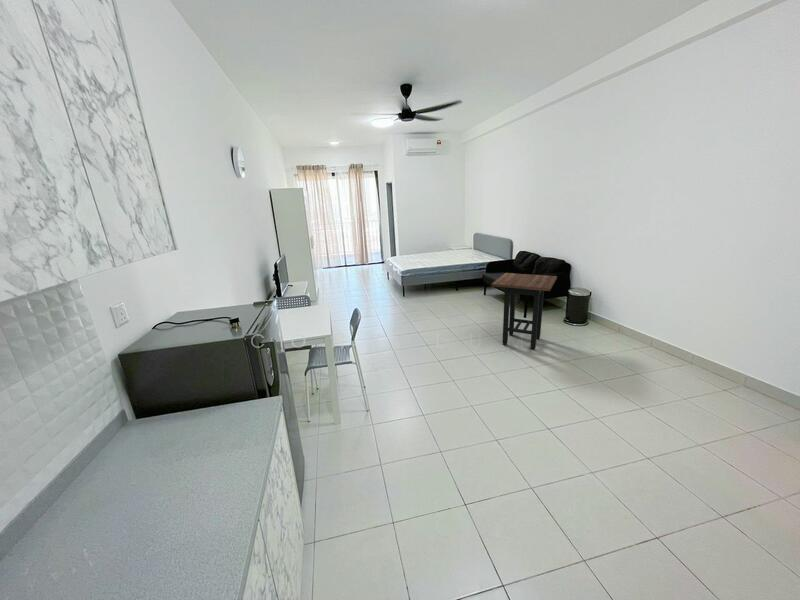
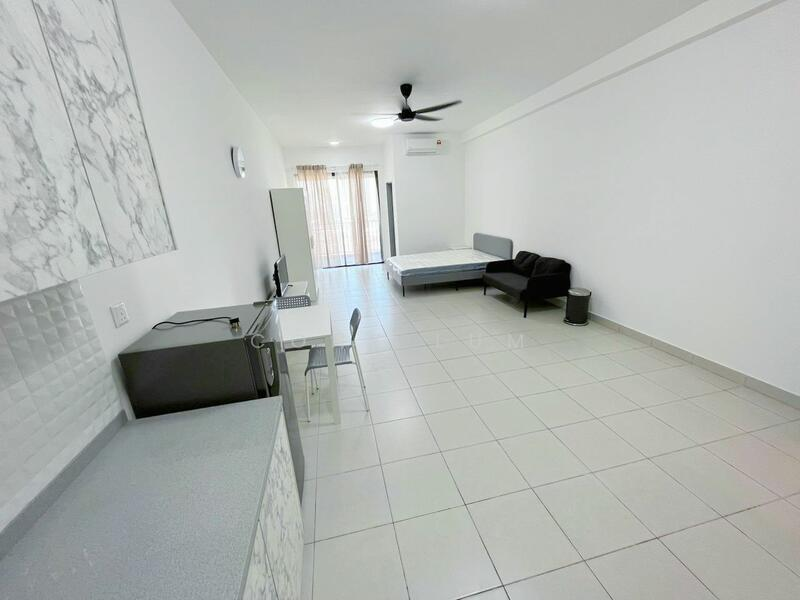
- side table (521, 319)
